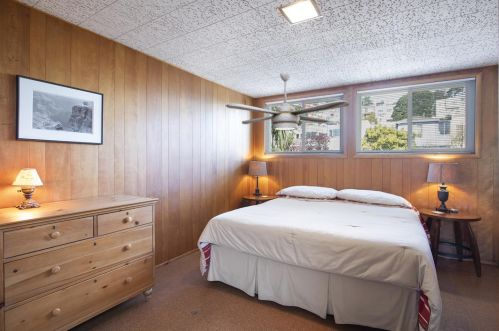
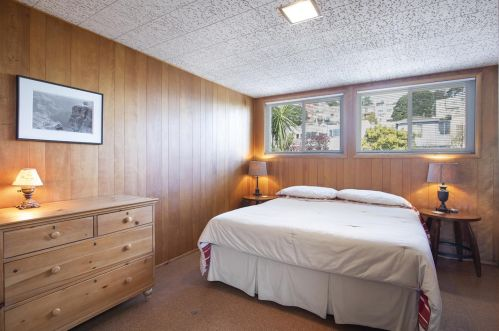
- ceiling fan (285, 101)
